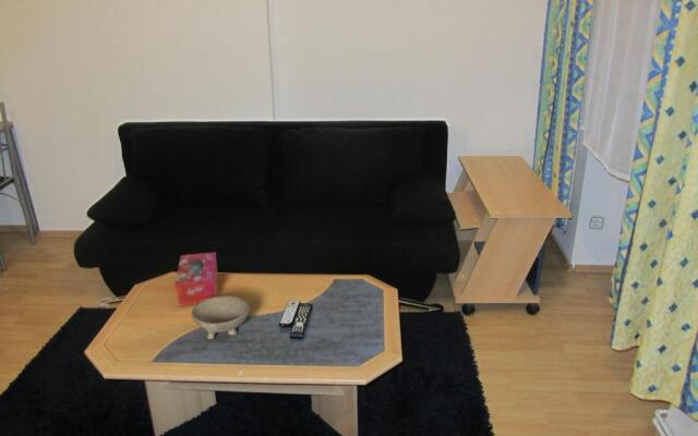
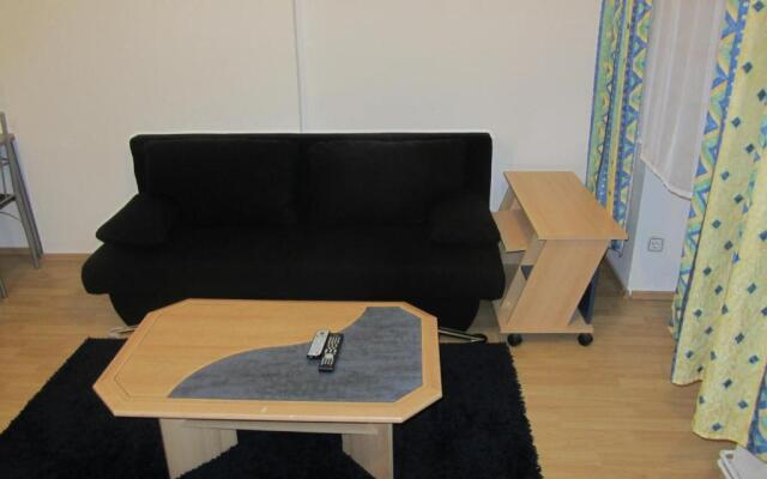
- bowl (221, 319)
- tissue box (197, 277)
